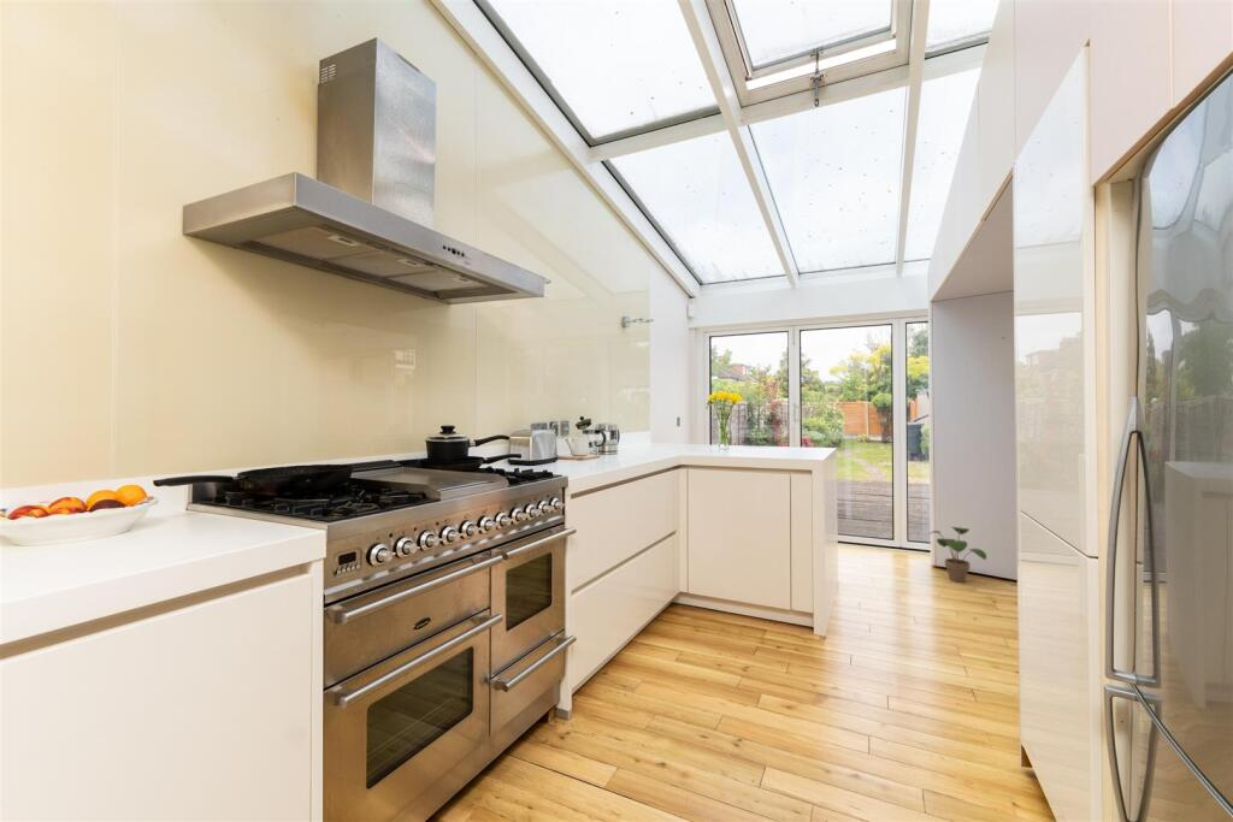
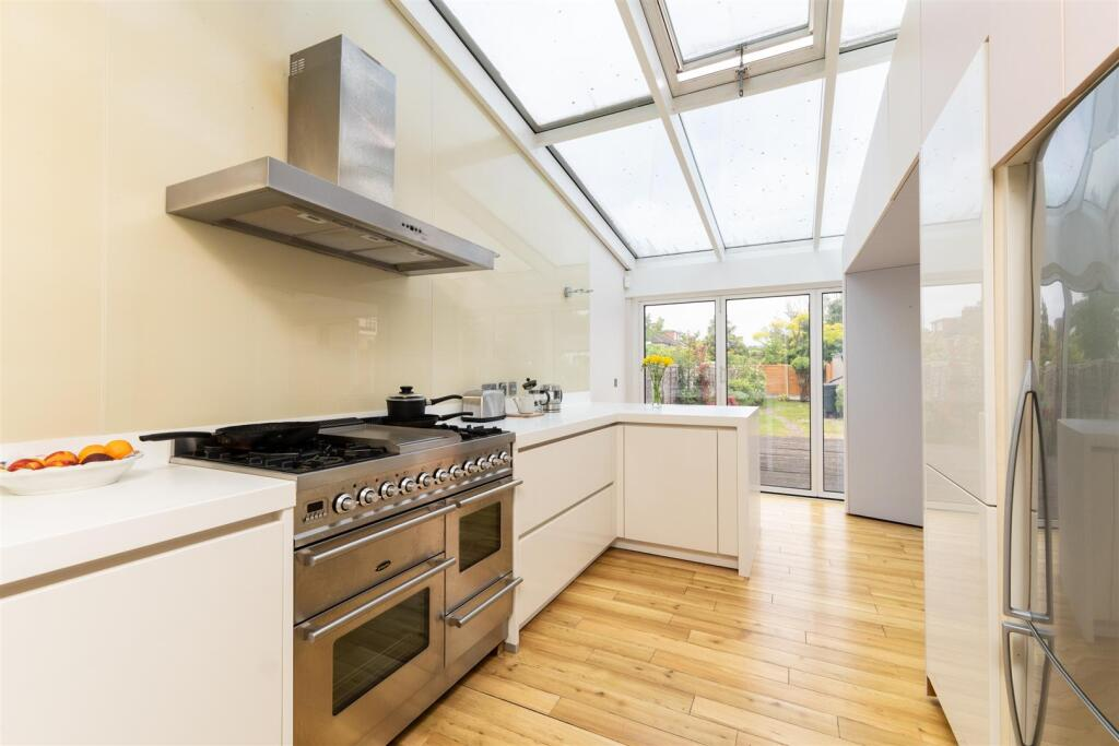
- potted plant (957, 554)
